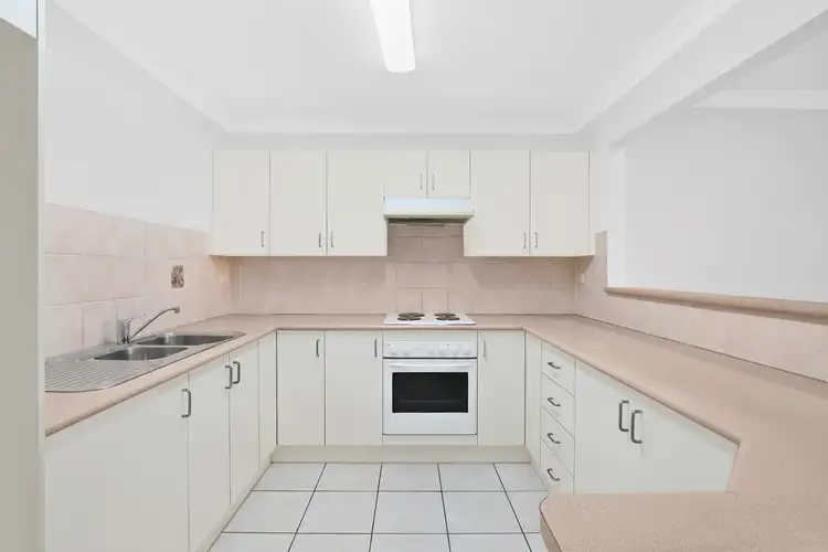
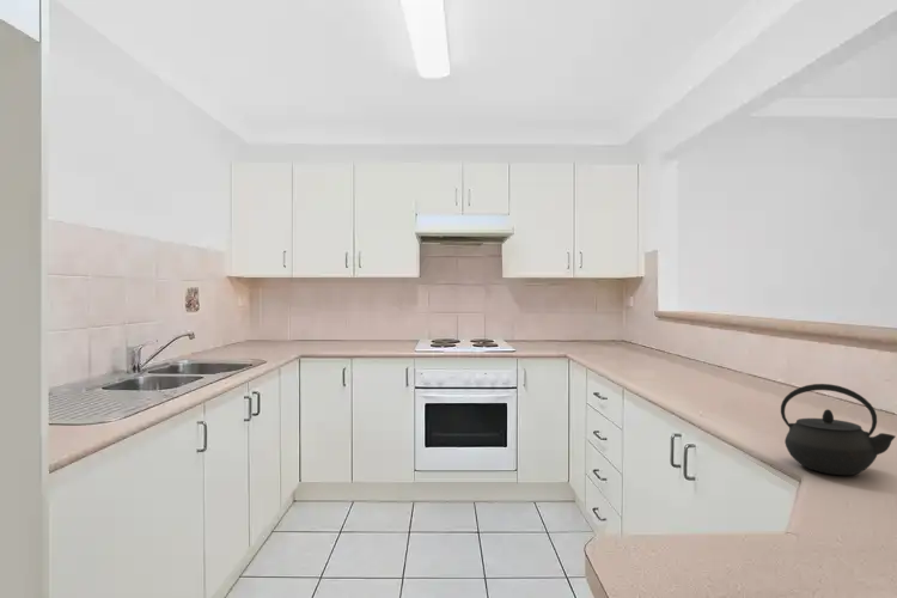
+ kettle (835, 427)
